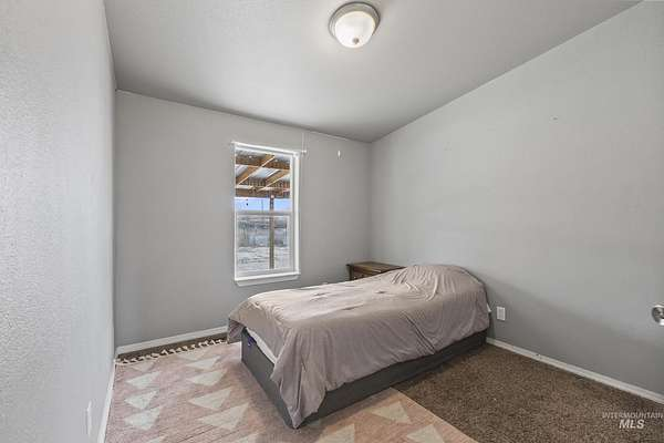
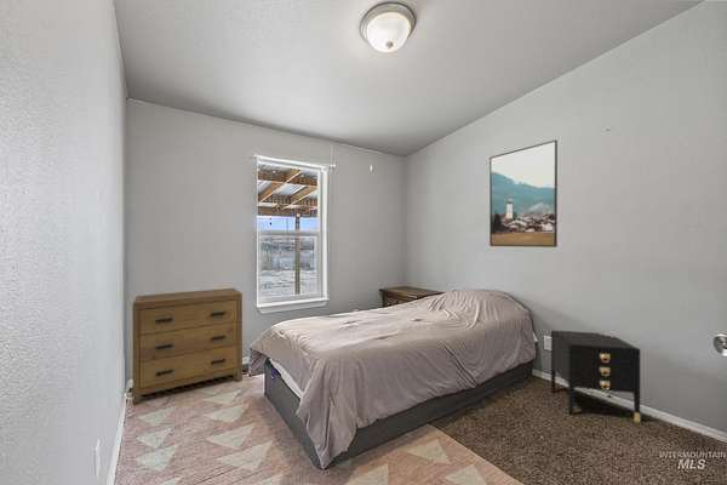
+ dresser (190, 338)
+ nightstand (591, 371)
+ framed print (520, 198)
